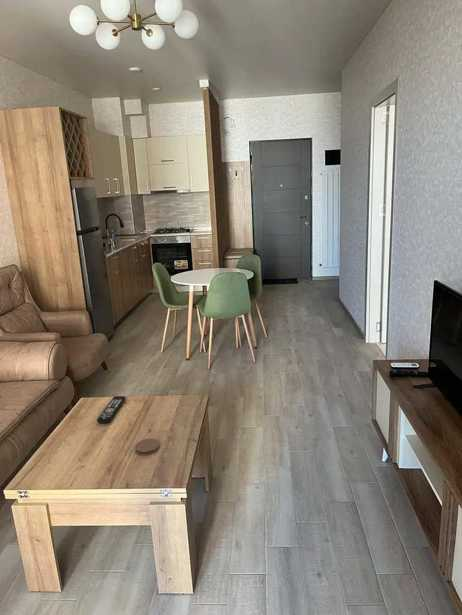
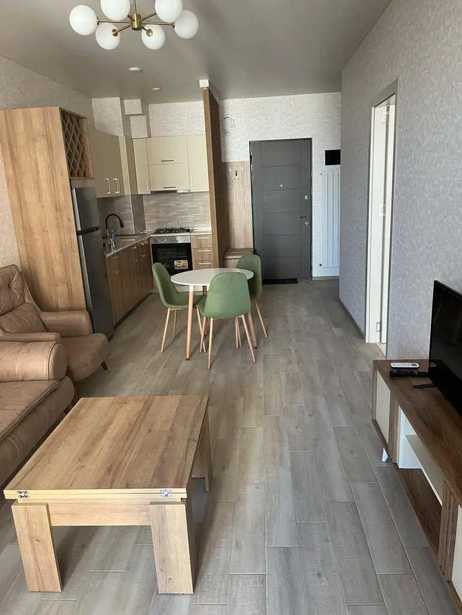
- coaster (147, 446)
- remote control (112, 409)
